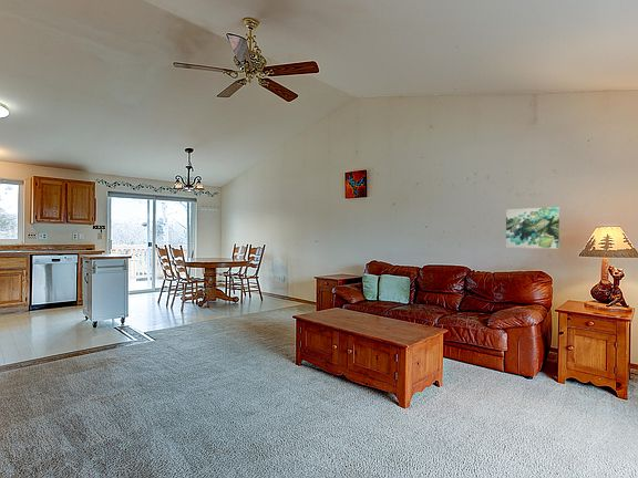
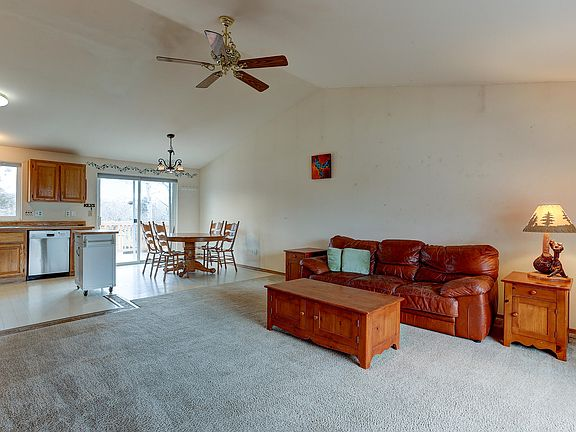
- wall art (532, 228)
